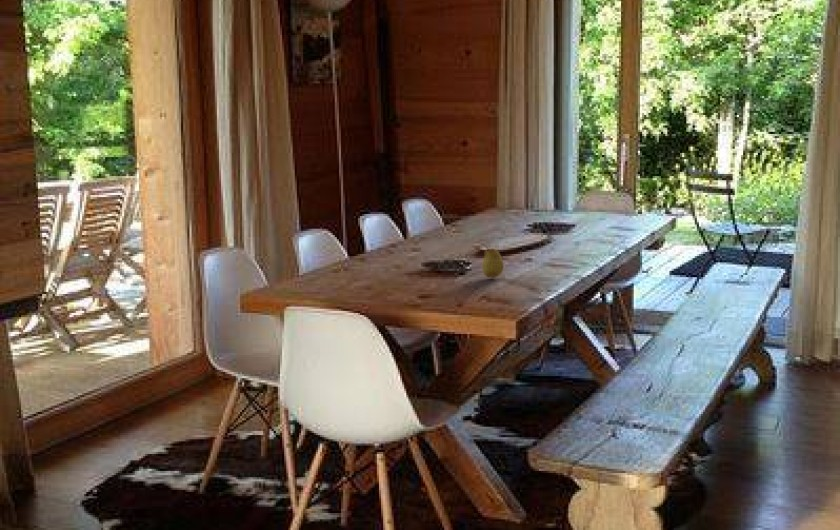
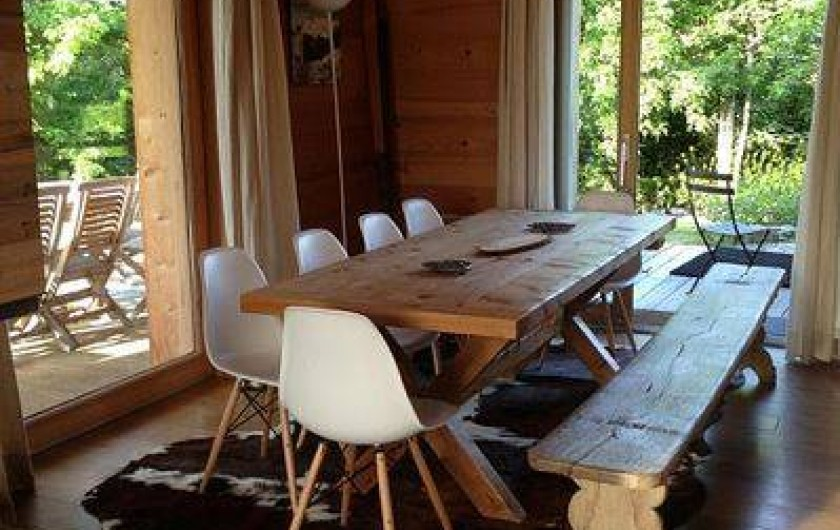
- fruit (492, 260)
